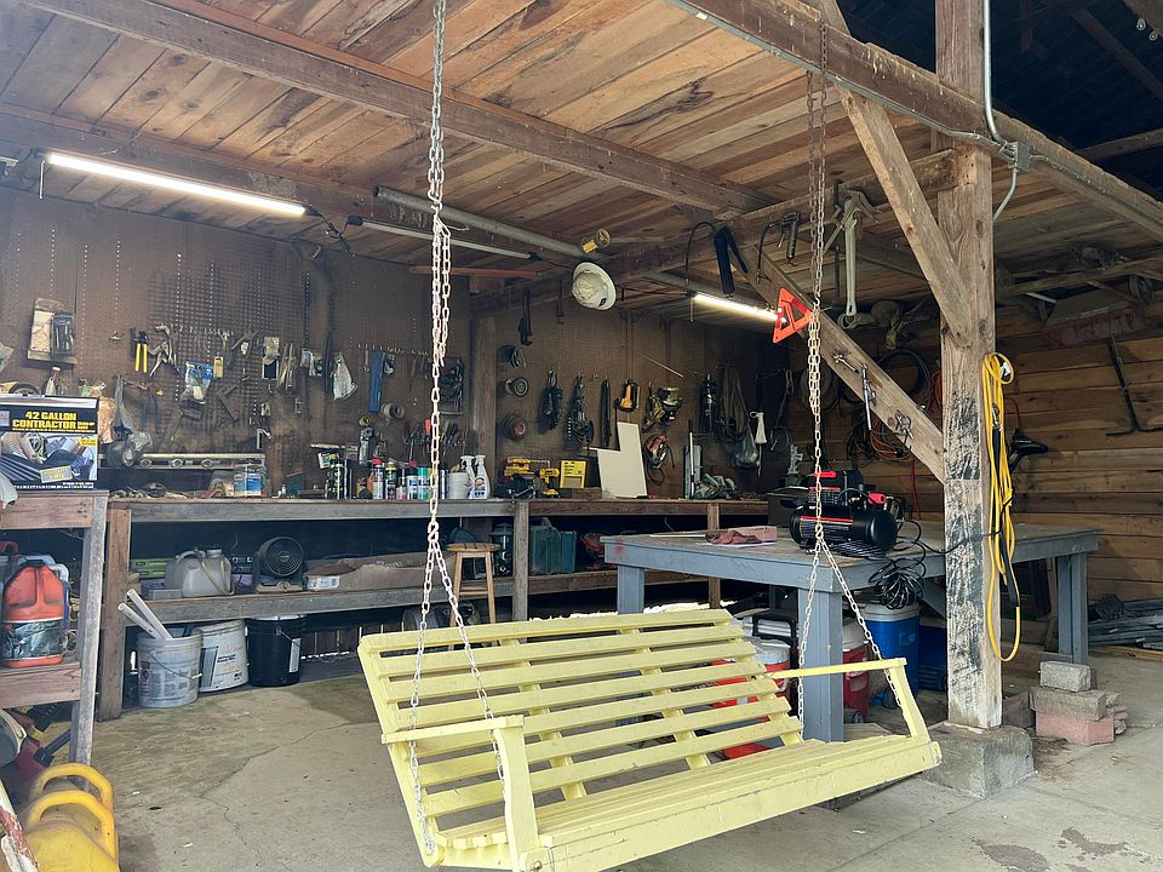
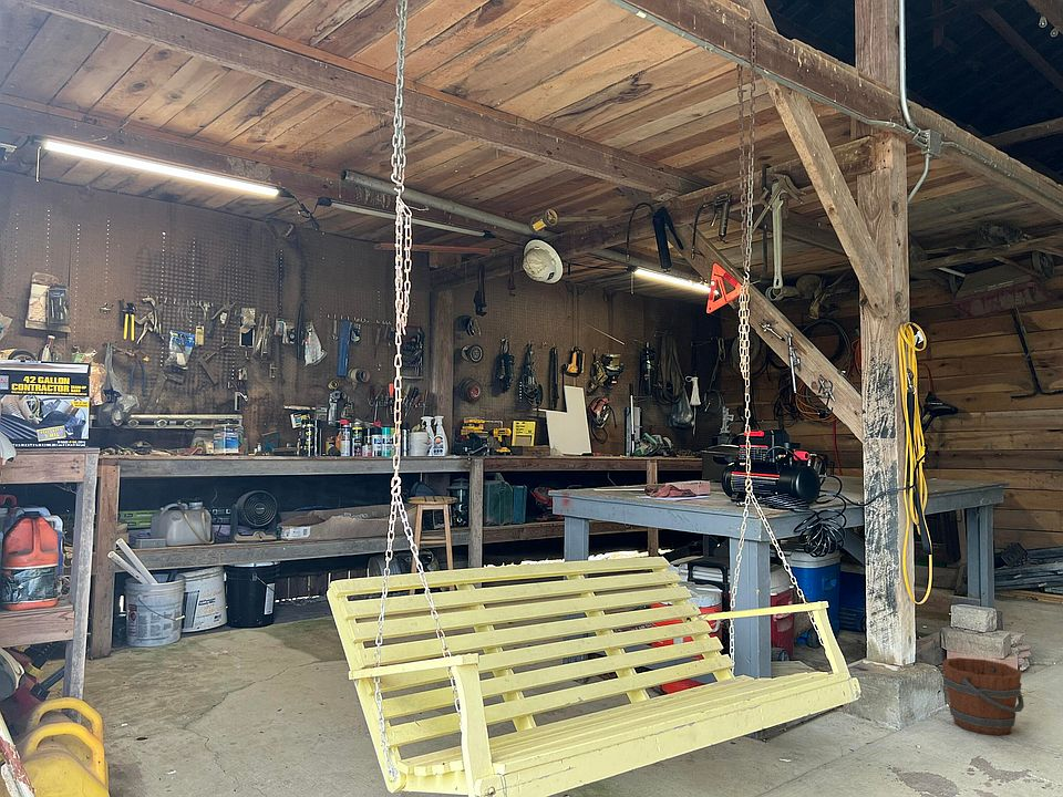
+ bucket (981, 696)
